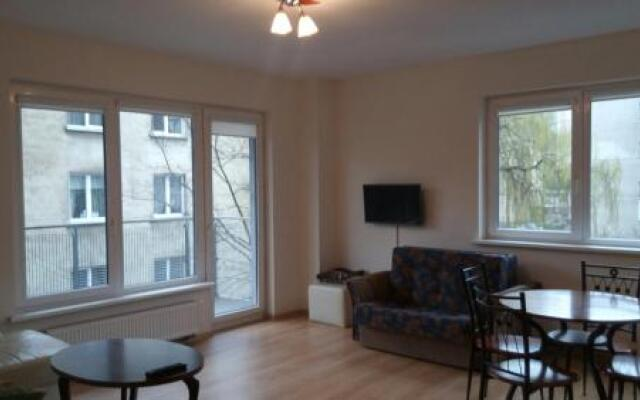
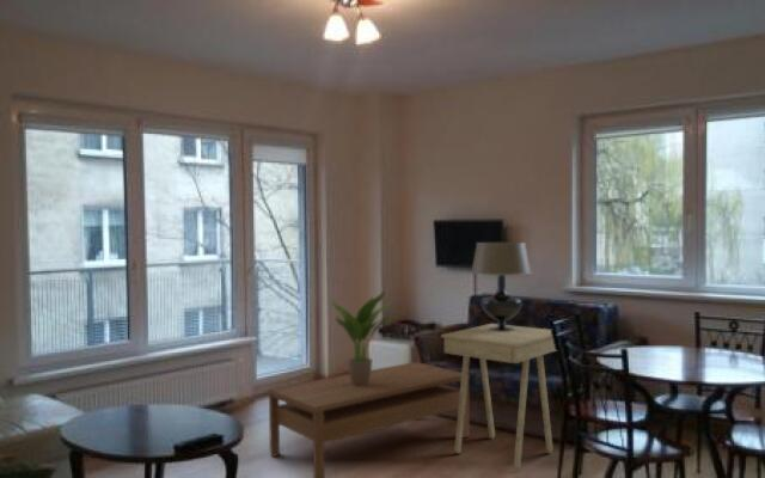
+ table lamp (501, 286)
+ potted plant (366, 335)
+ side table (490, 398)
+ coffee table (373, 413)
